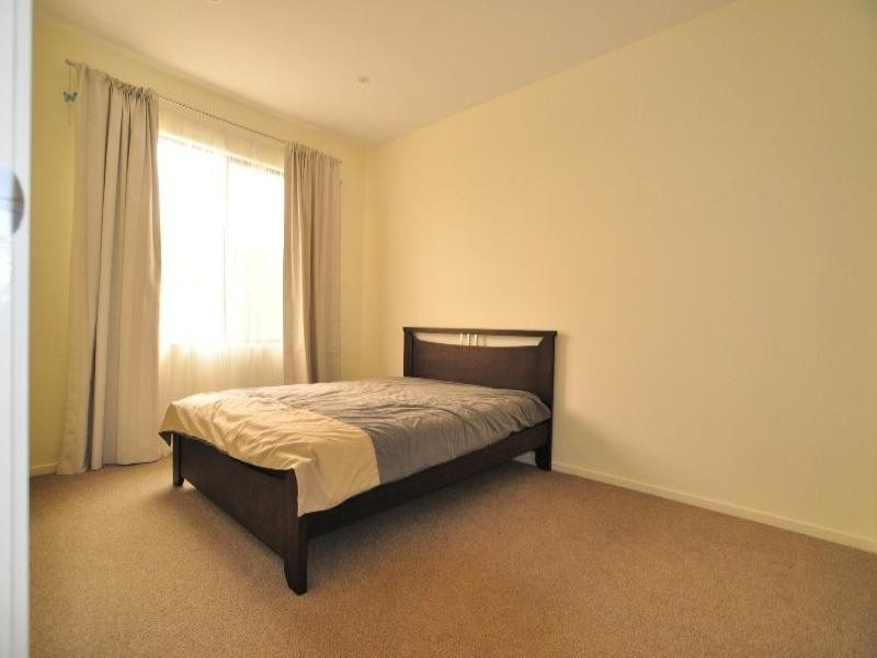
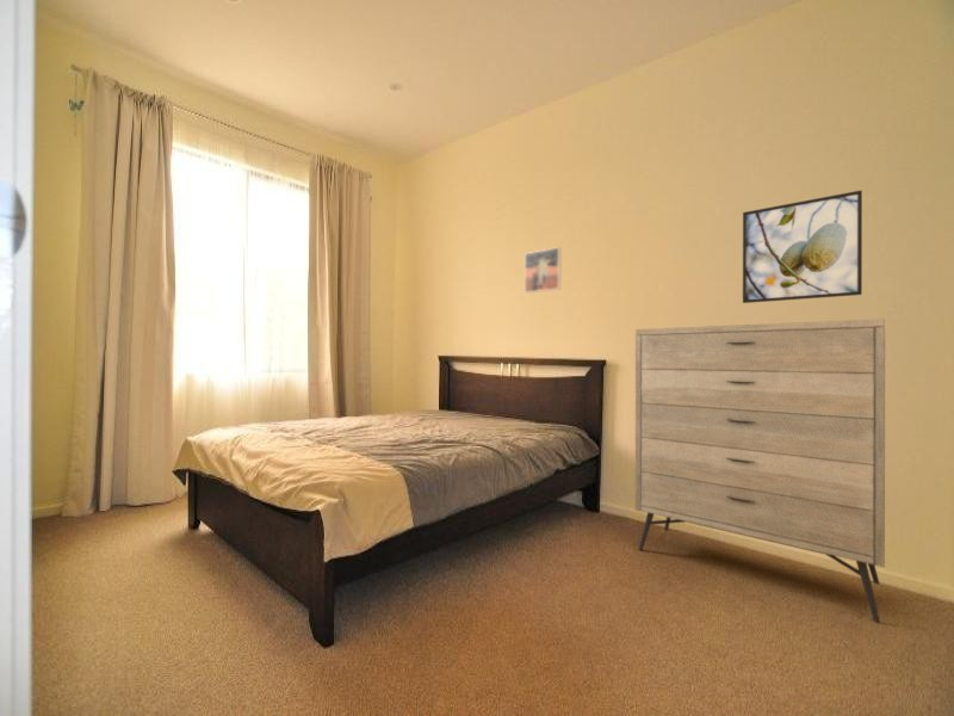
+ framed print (541, 271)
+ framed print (798, 251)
+ dresser (749, 446)
